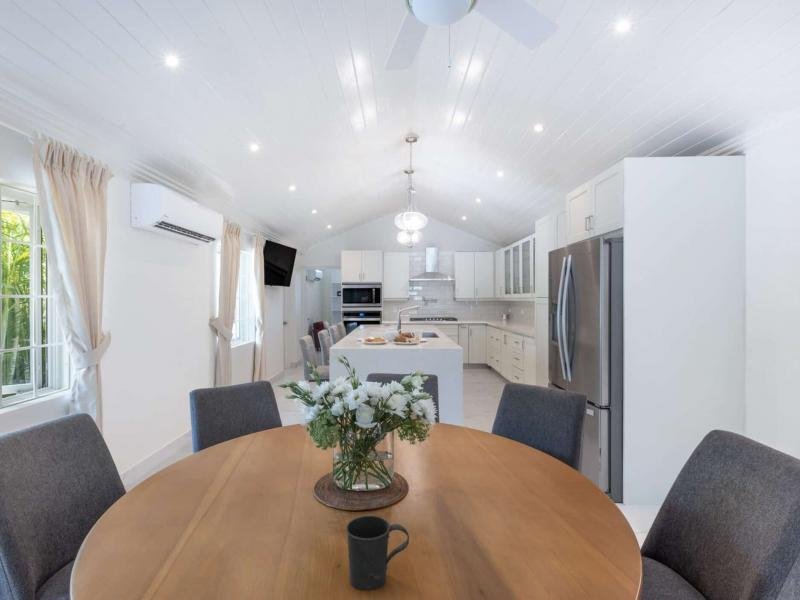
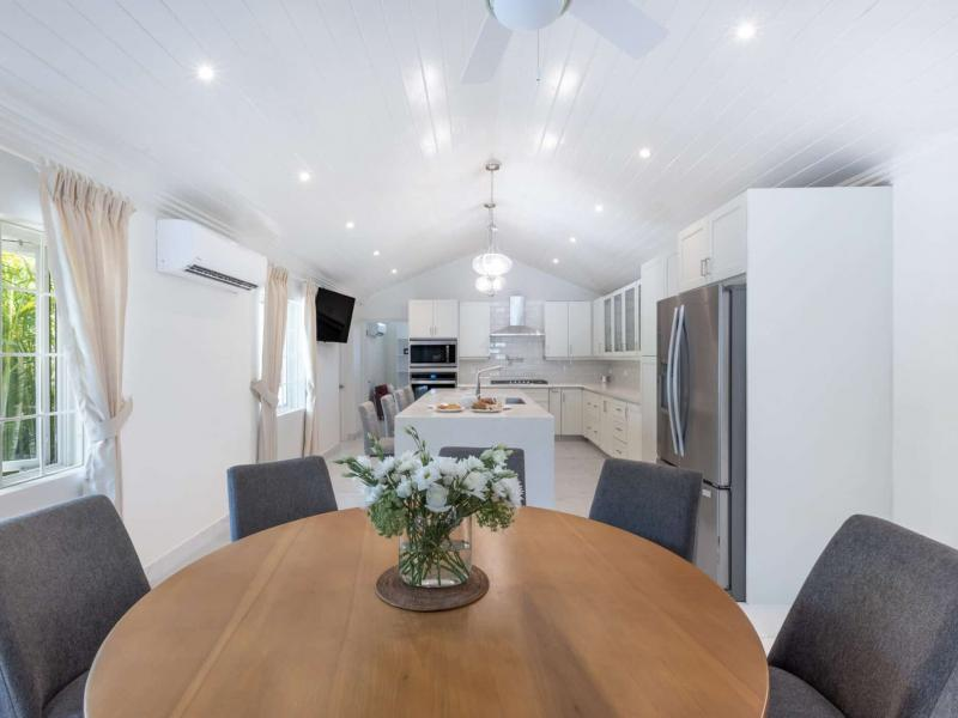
- mug (377, 552)
